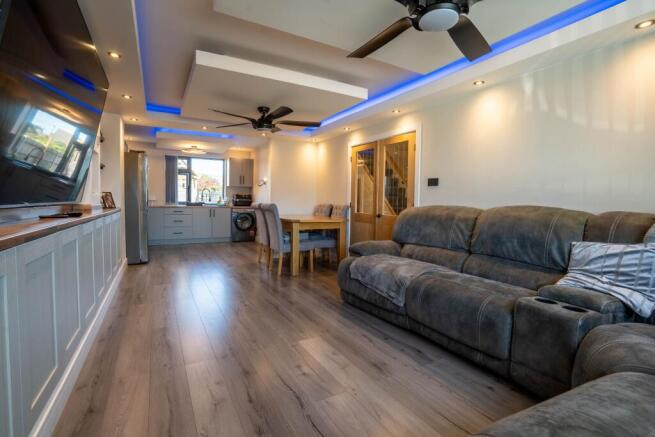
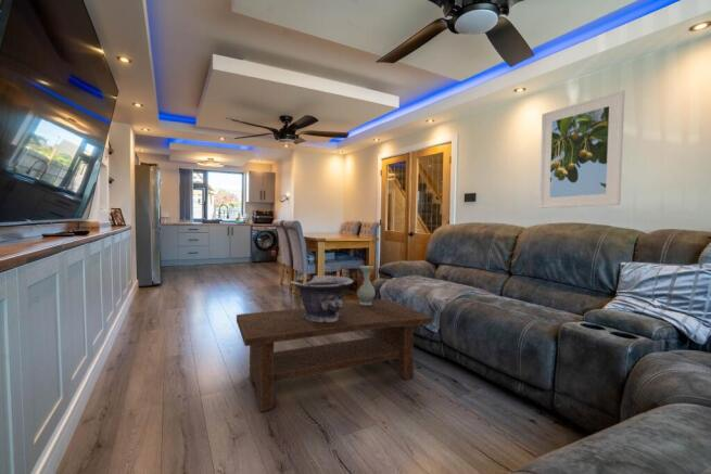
+ coffee table (332, 346)
+ vase (366, 284)
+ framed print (577, 155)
+ decorative bowl (322, 298)
